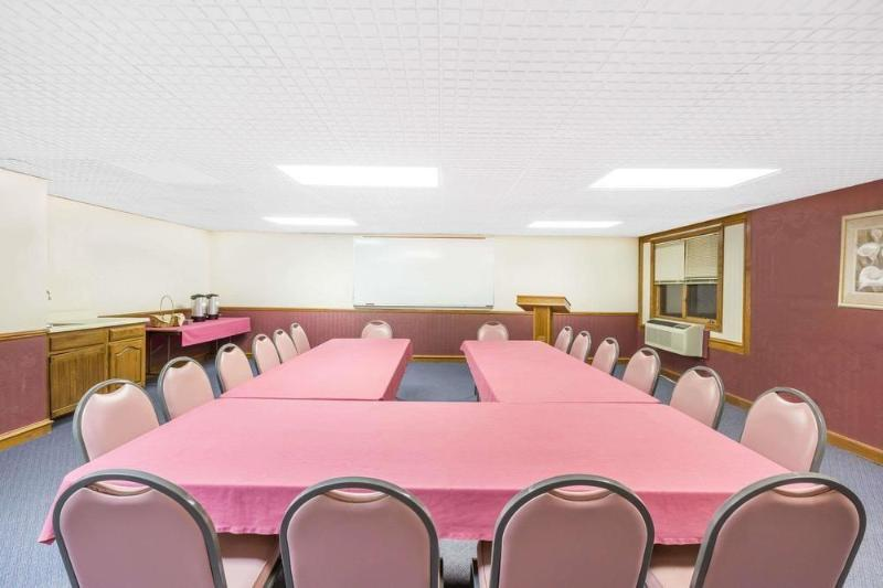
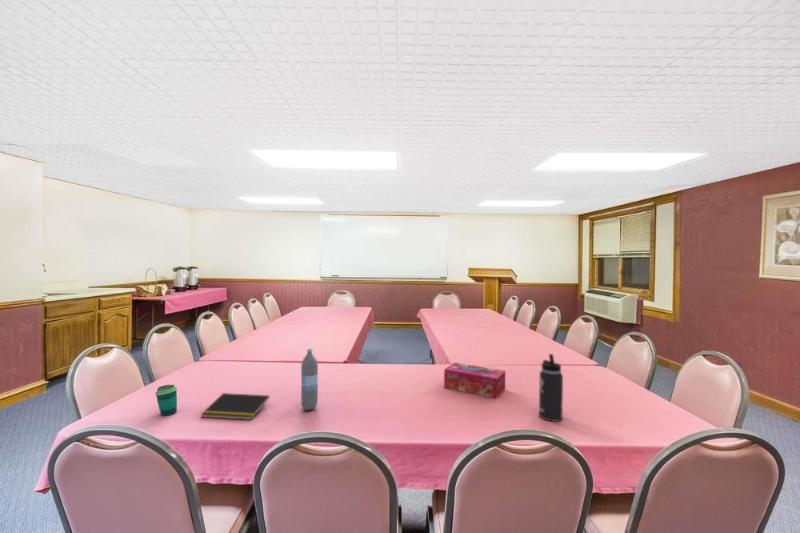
+ thermos bottle (549, 384)
+ cup (166, 400)
+ tissue box (474, 379)
+ water bottle (309, 378)
+ notepad (236, 405)
